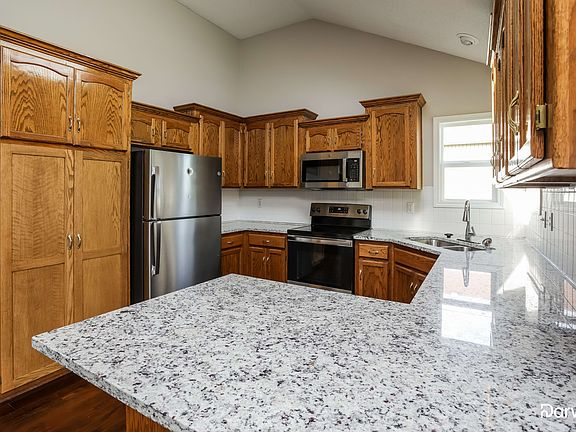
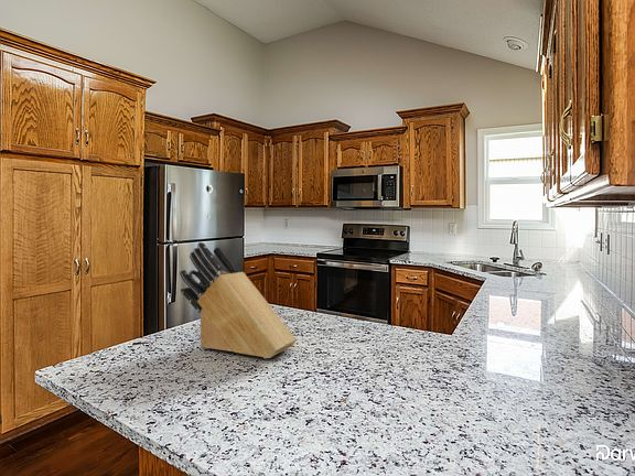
+ knife block (235, 294)
